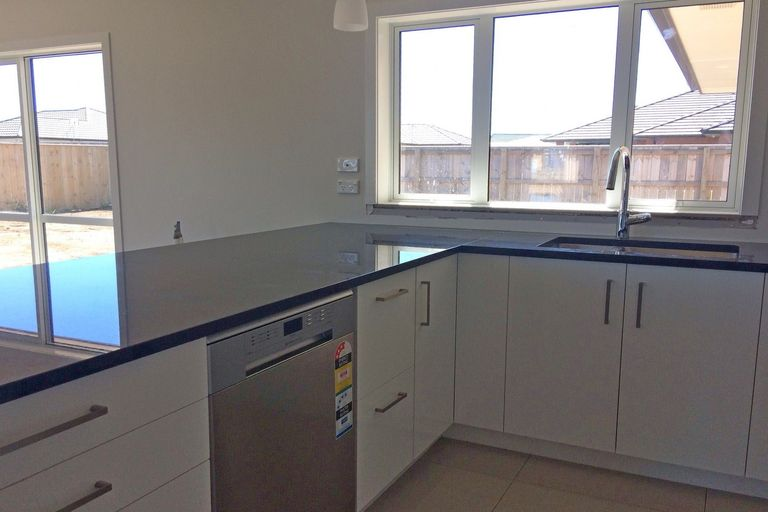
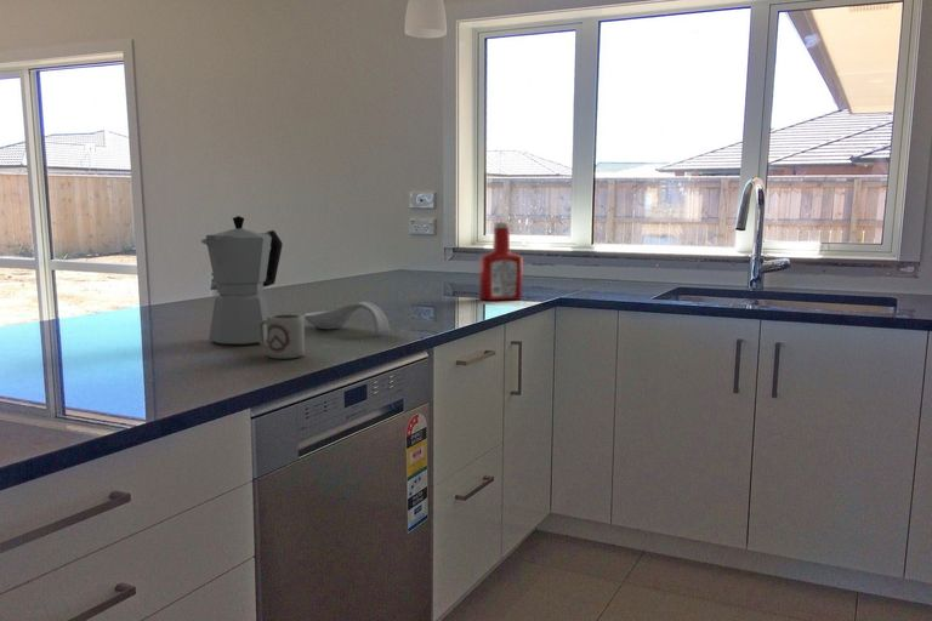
+ spoon rest (346, 314)
+ soap bottle (500, 261)
+ moka pot (245, 278)
+ cup (280, 335)
